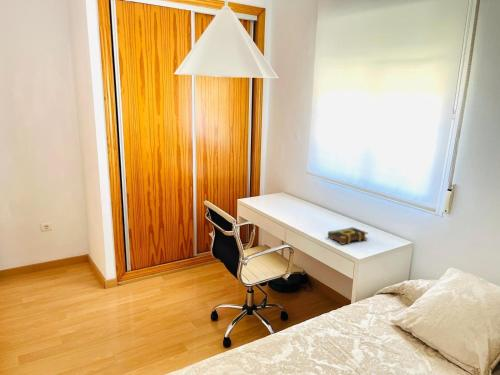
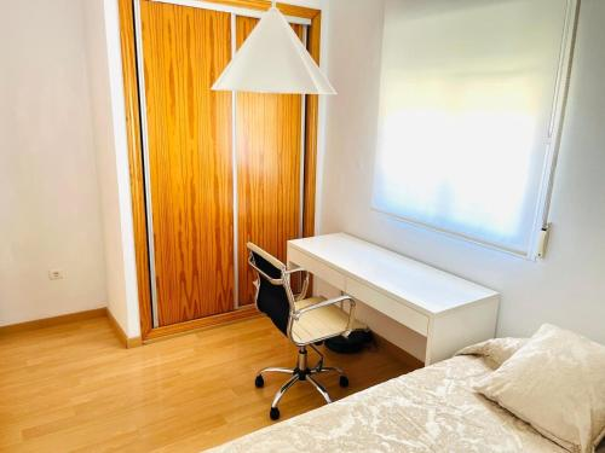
- book (349, 234)
